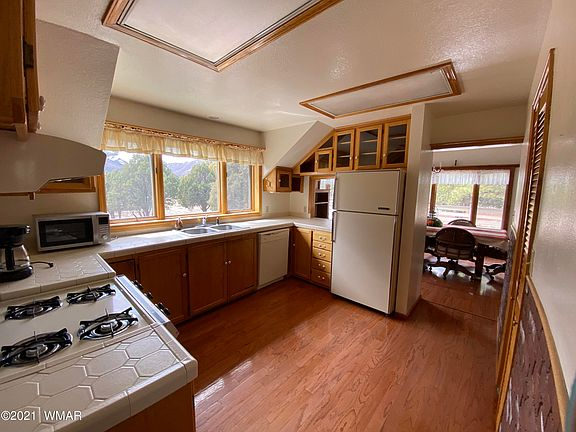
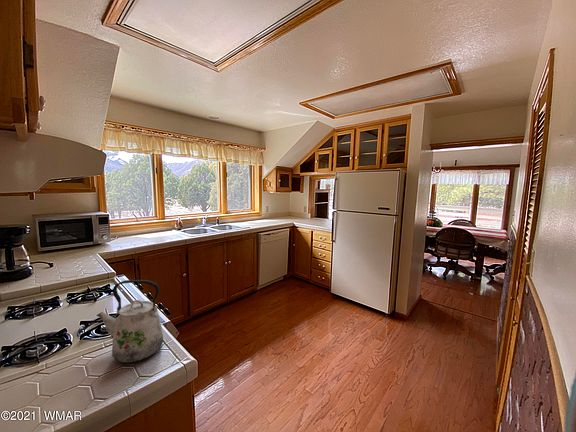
+ kettle (128, 316)
